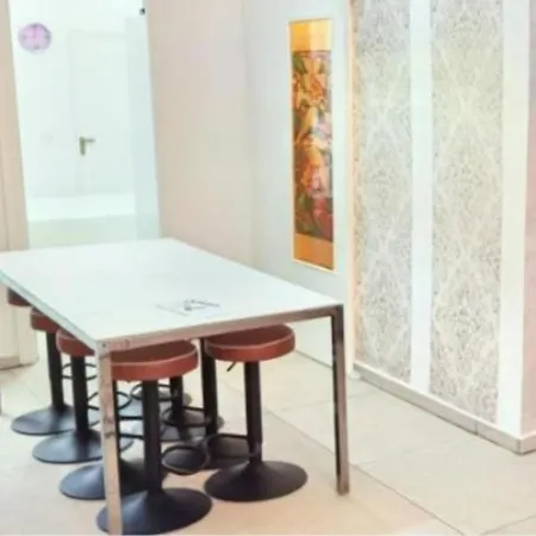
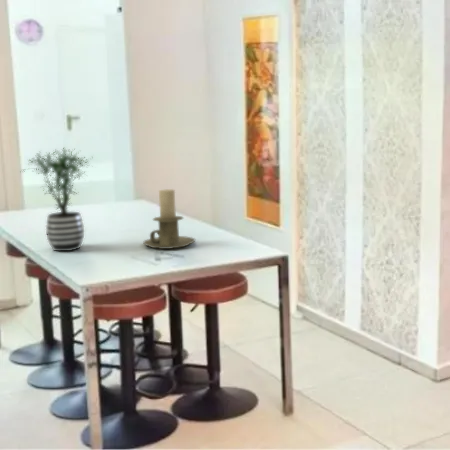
+ potted plant (63, 198)
+ candle holder (168, 217)
